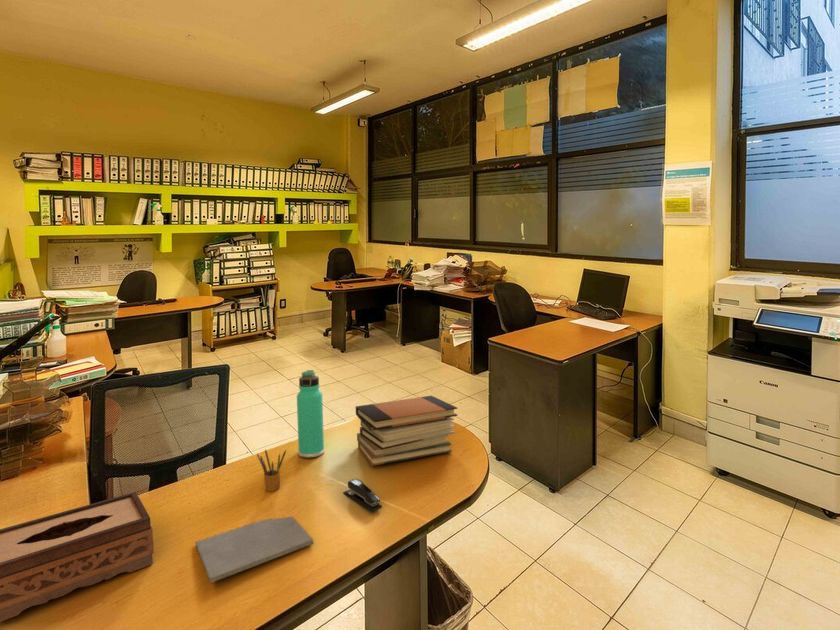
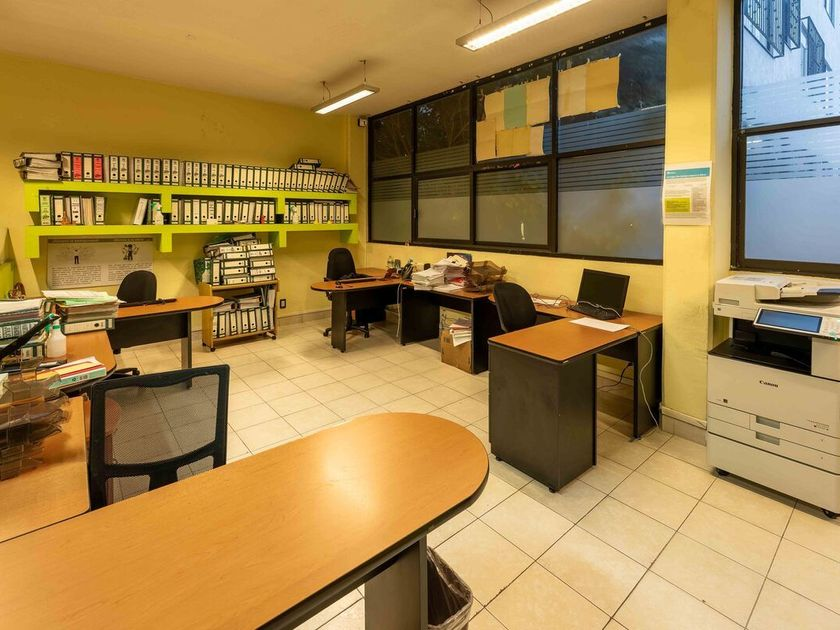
- stapler (362, 492)
- pencil box (272, 469)
- thermos bottle (310, 412)
- book stack (406, 428)
- tissue box (72, 548)
- notepad (254, 542)
